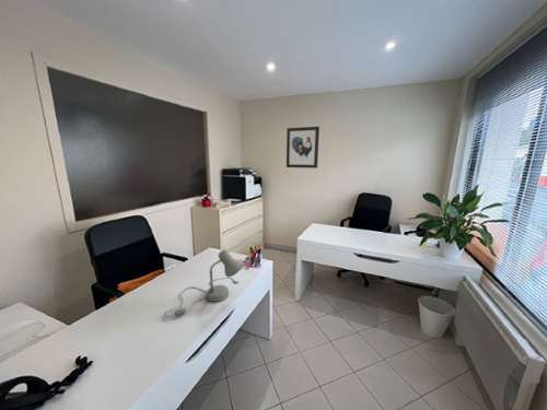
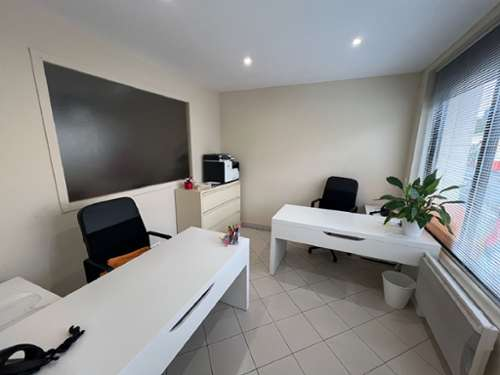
- wall art (302, 148)
- desk lamp (210, 274)
